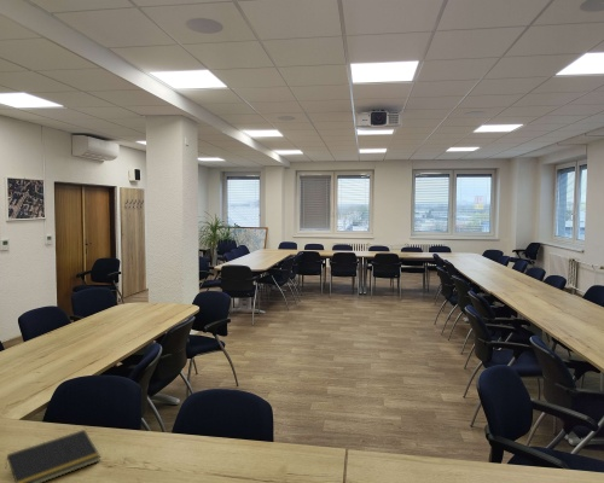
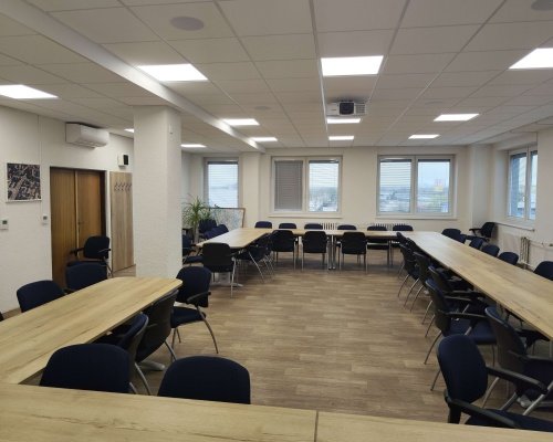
- notepad (54, 456)
